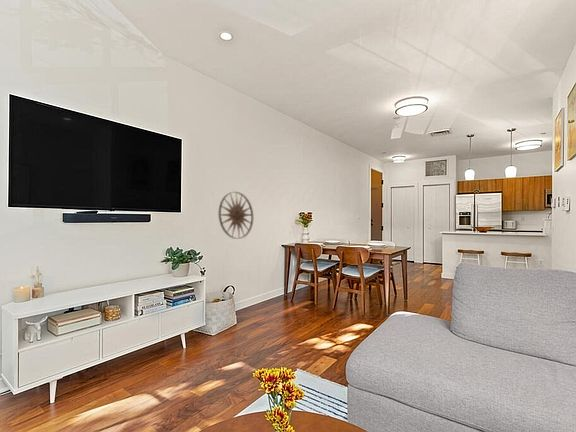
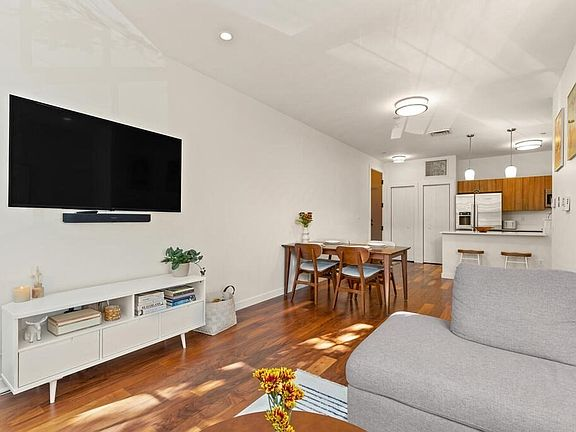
- wall art (237, 215)
